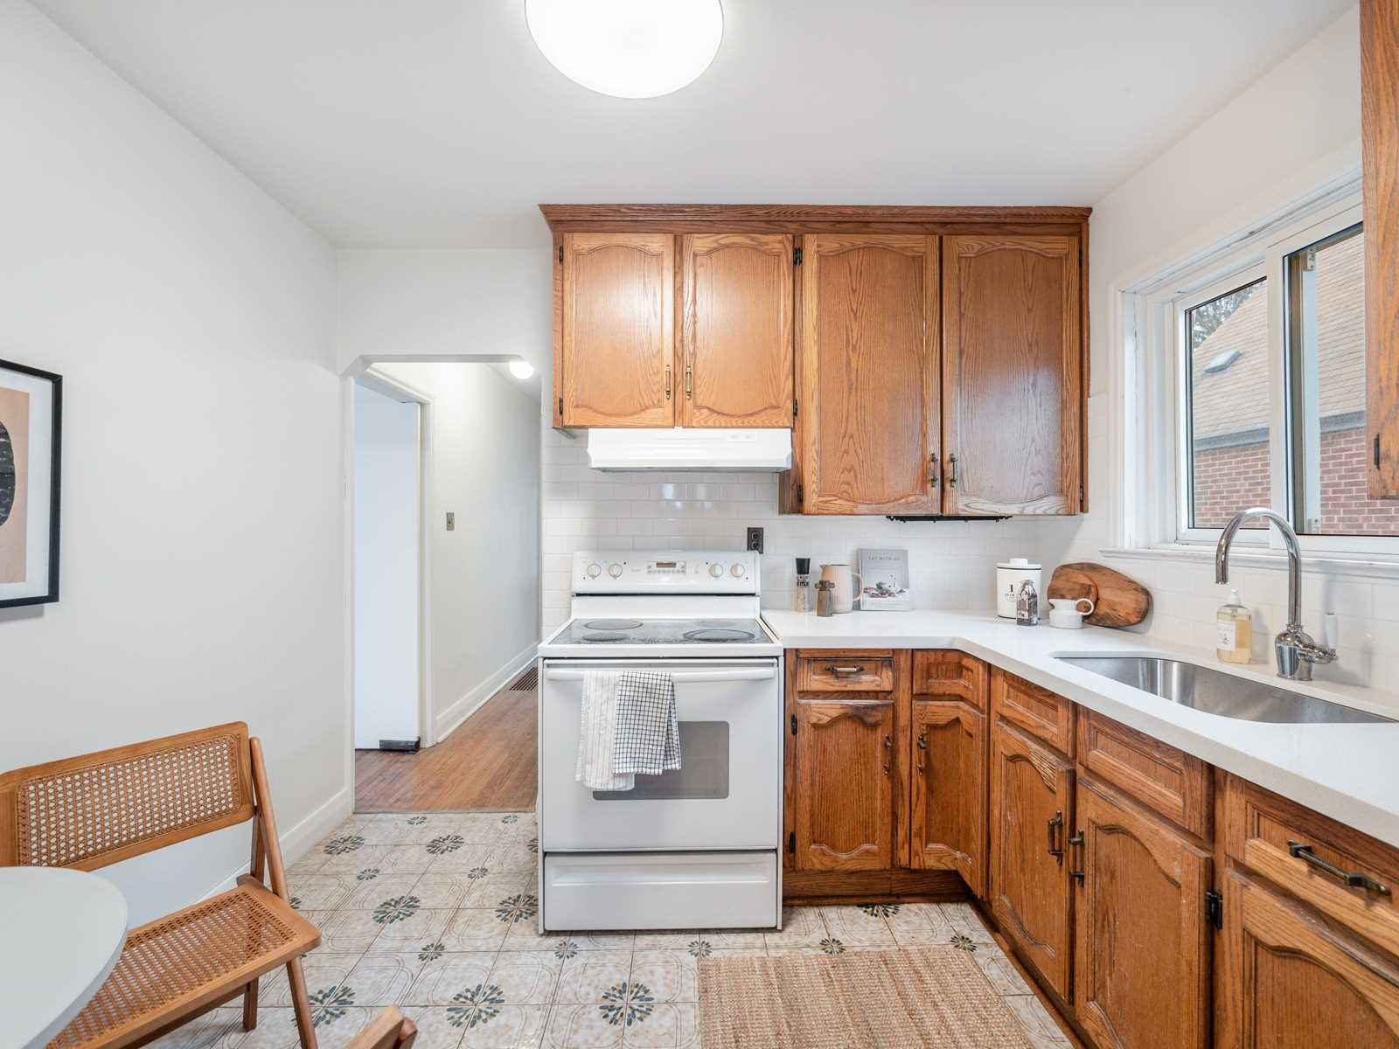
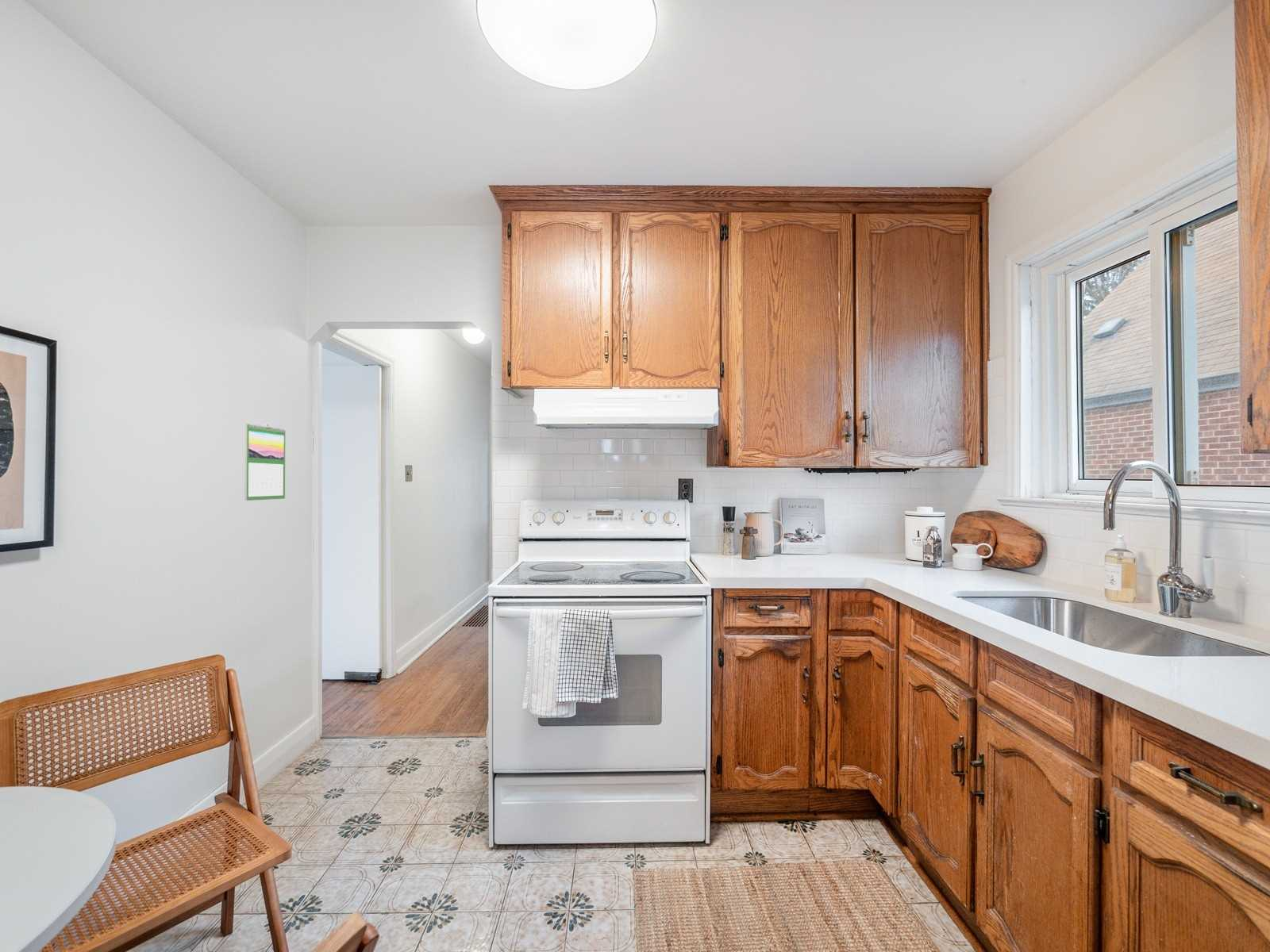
+ calendar (266, 461)
